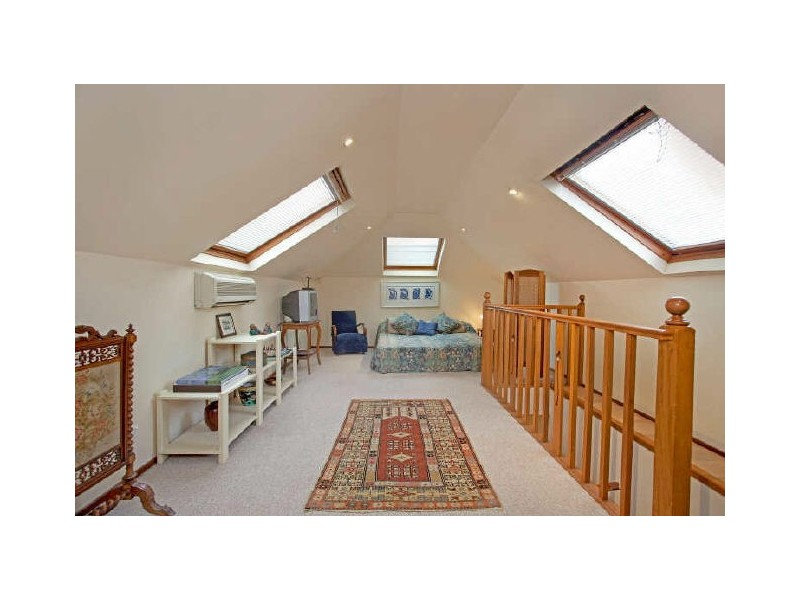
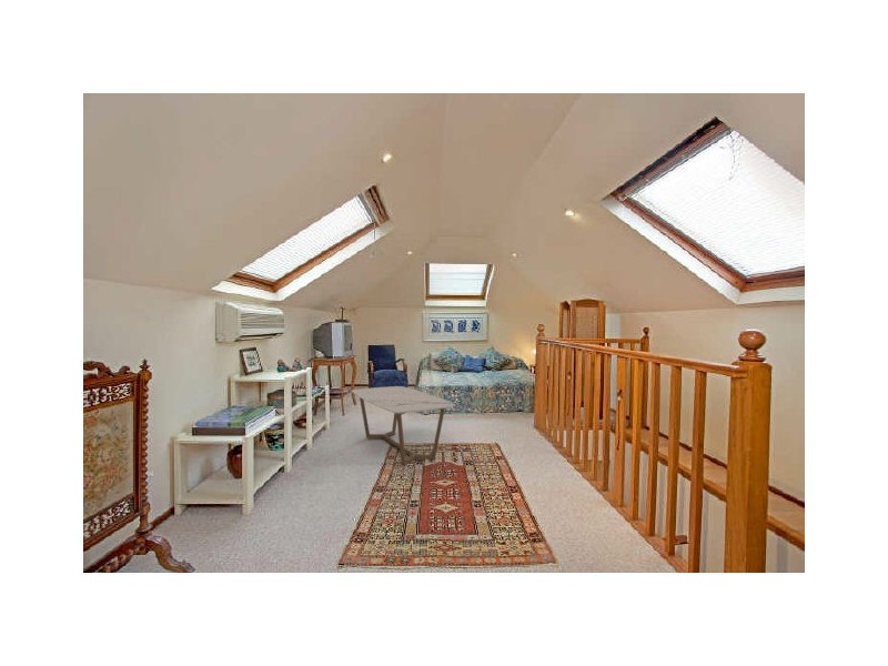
+ coffee table (397, 422)
